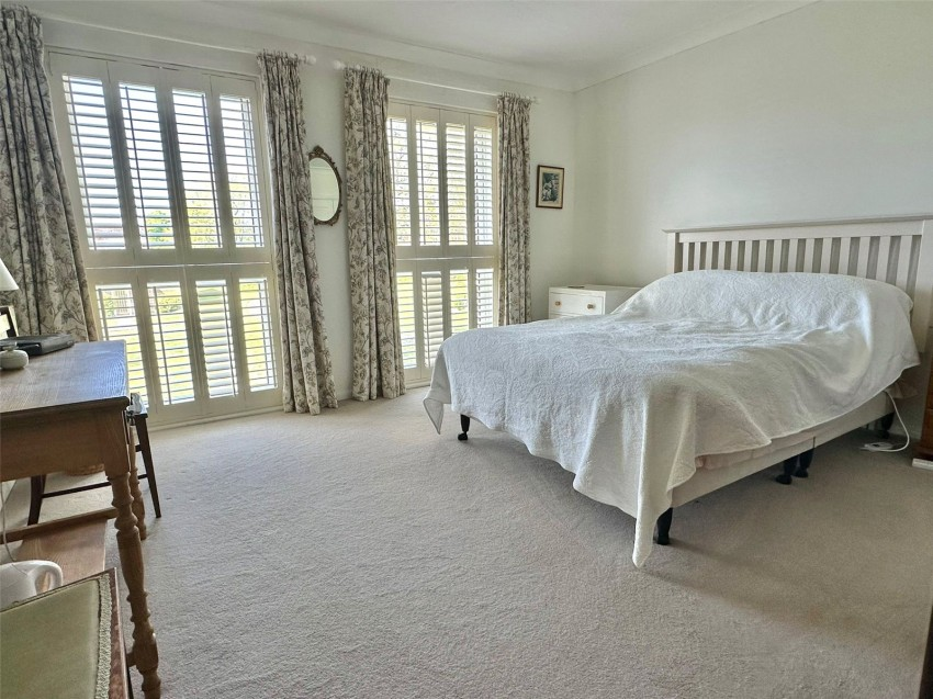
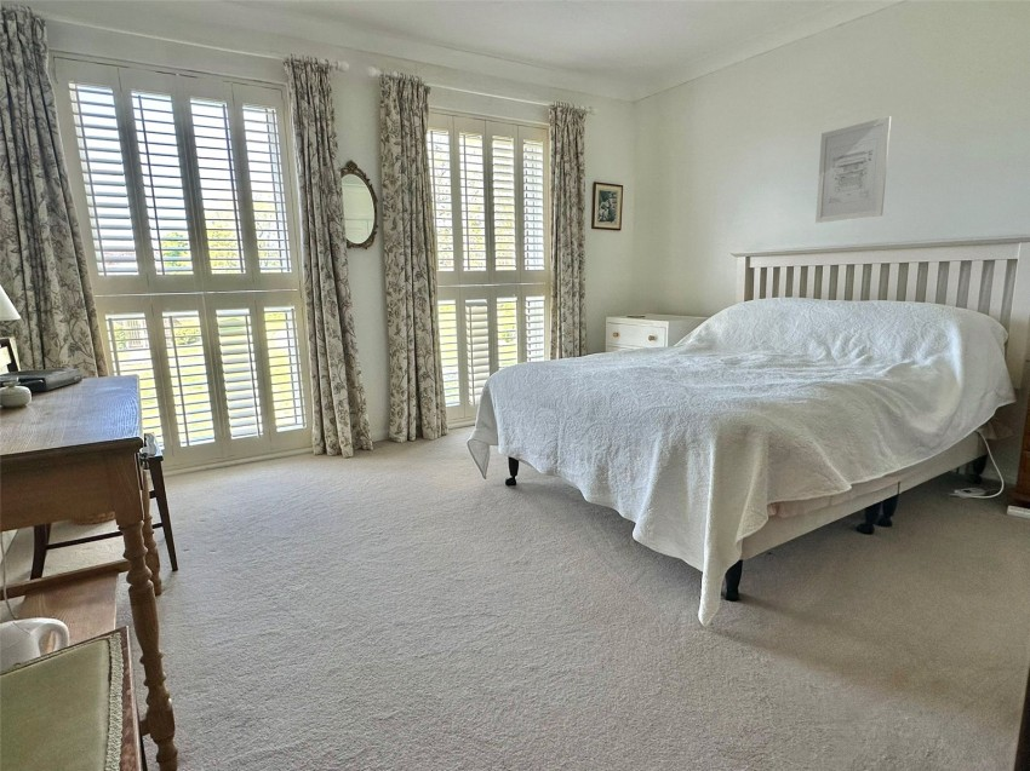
+ wall art (851, 173)
